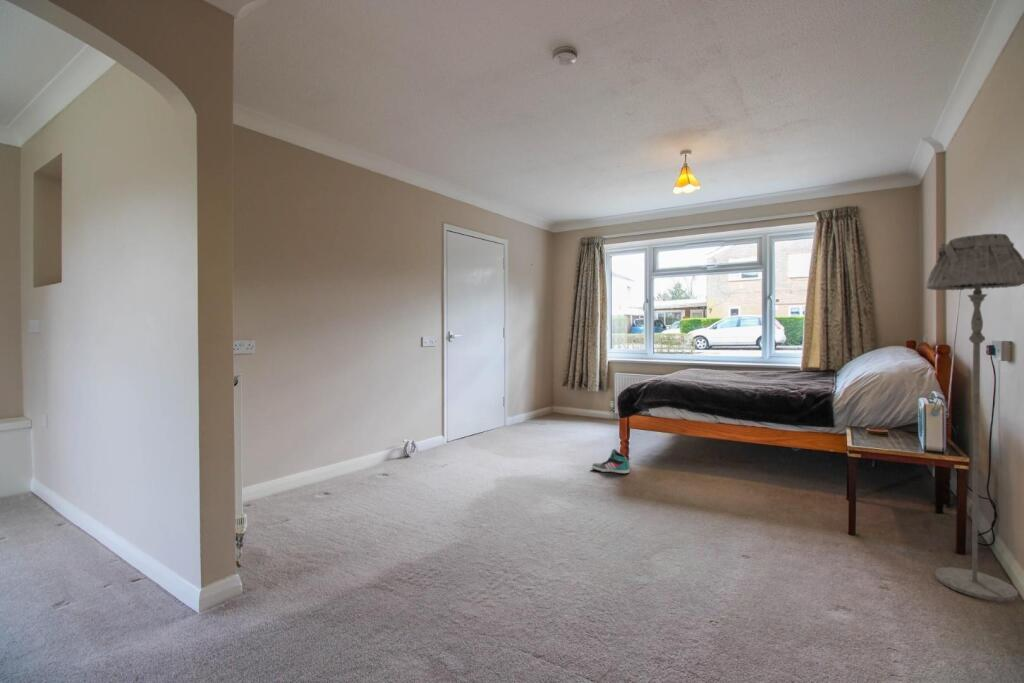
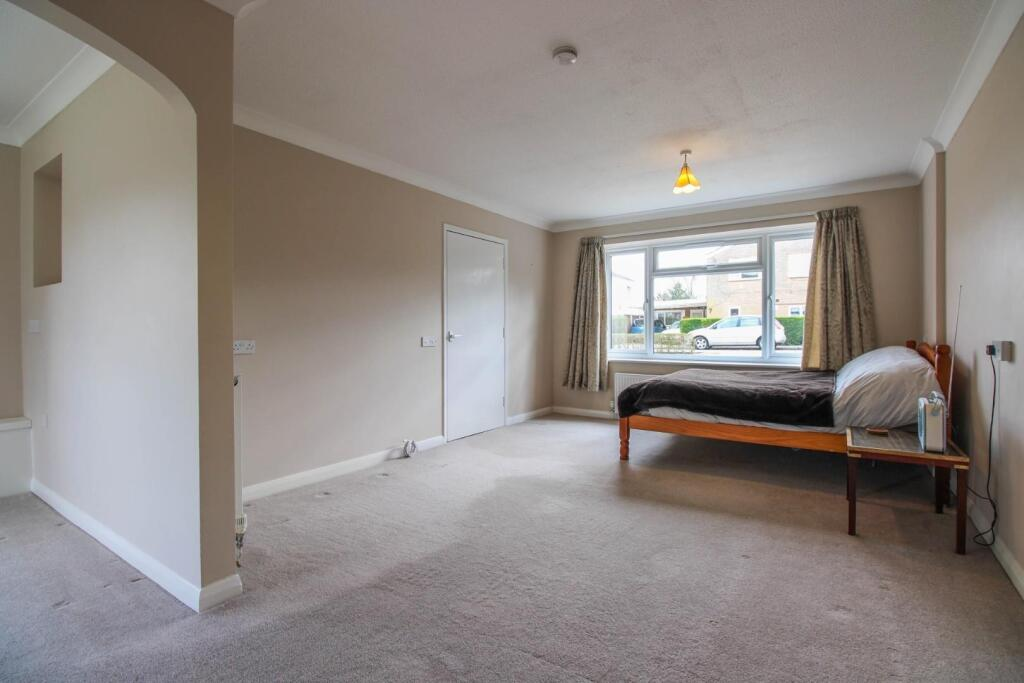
- floor lamp (976, 411)
- sneaker (610, 460)
